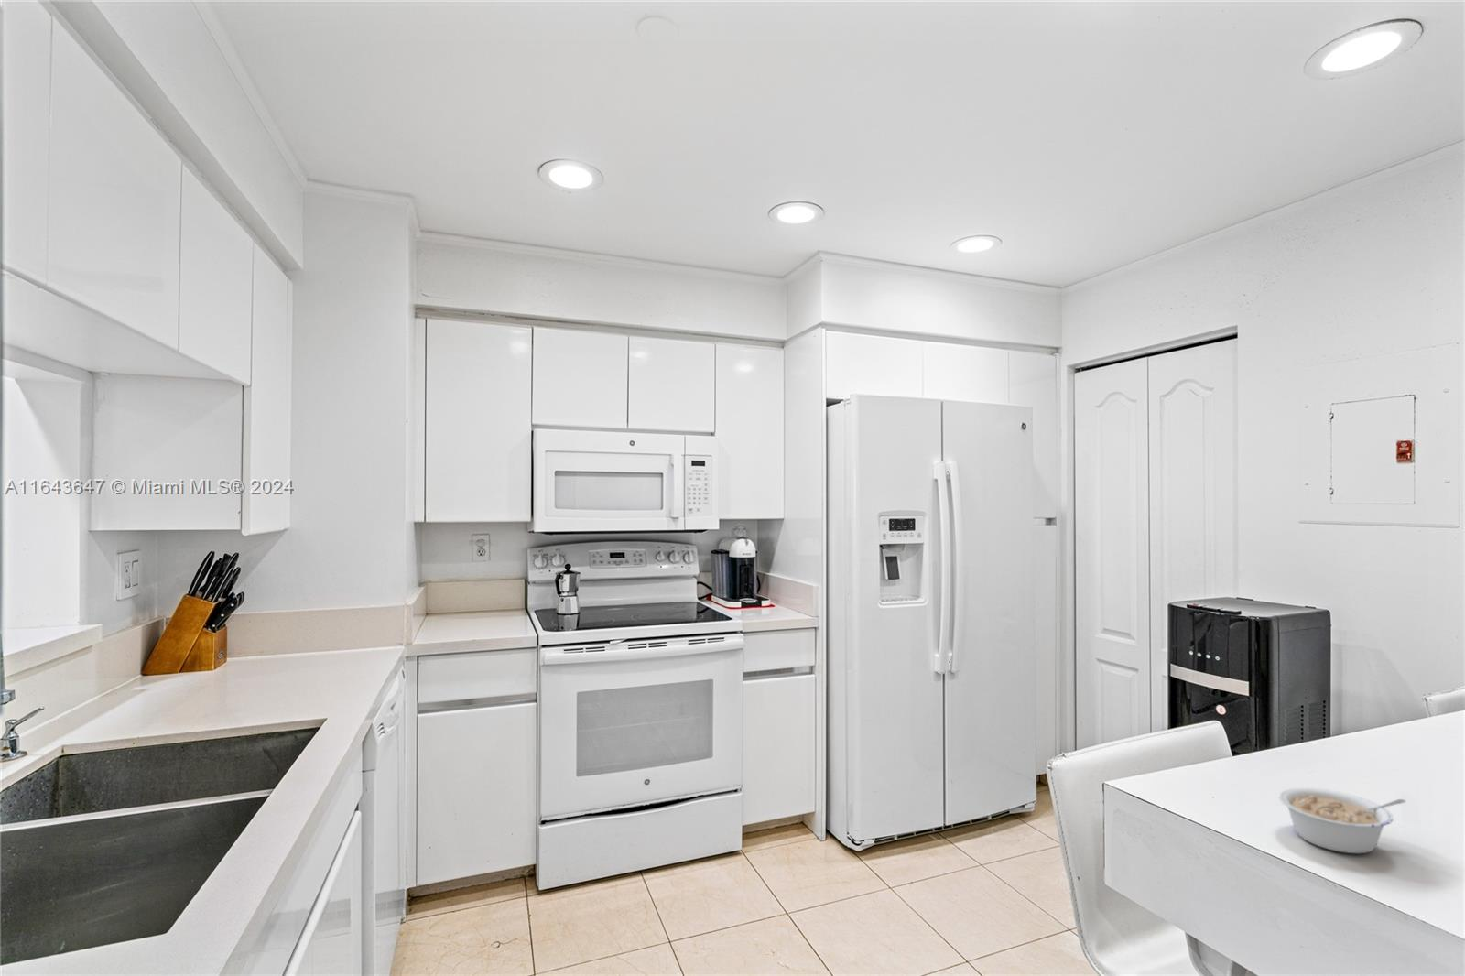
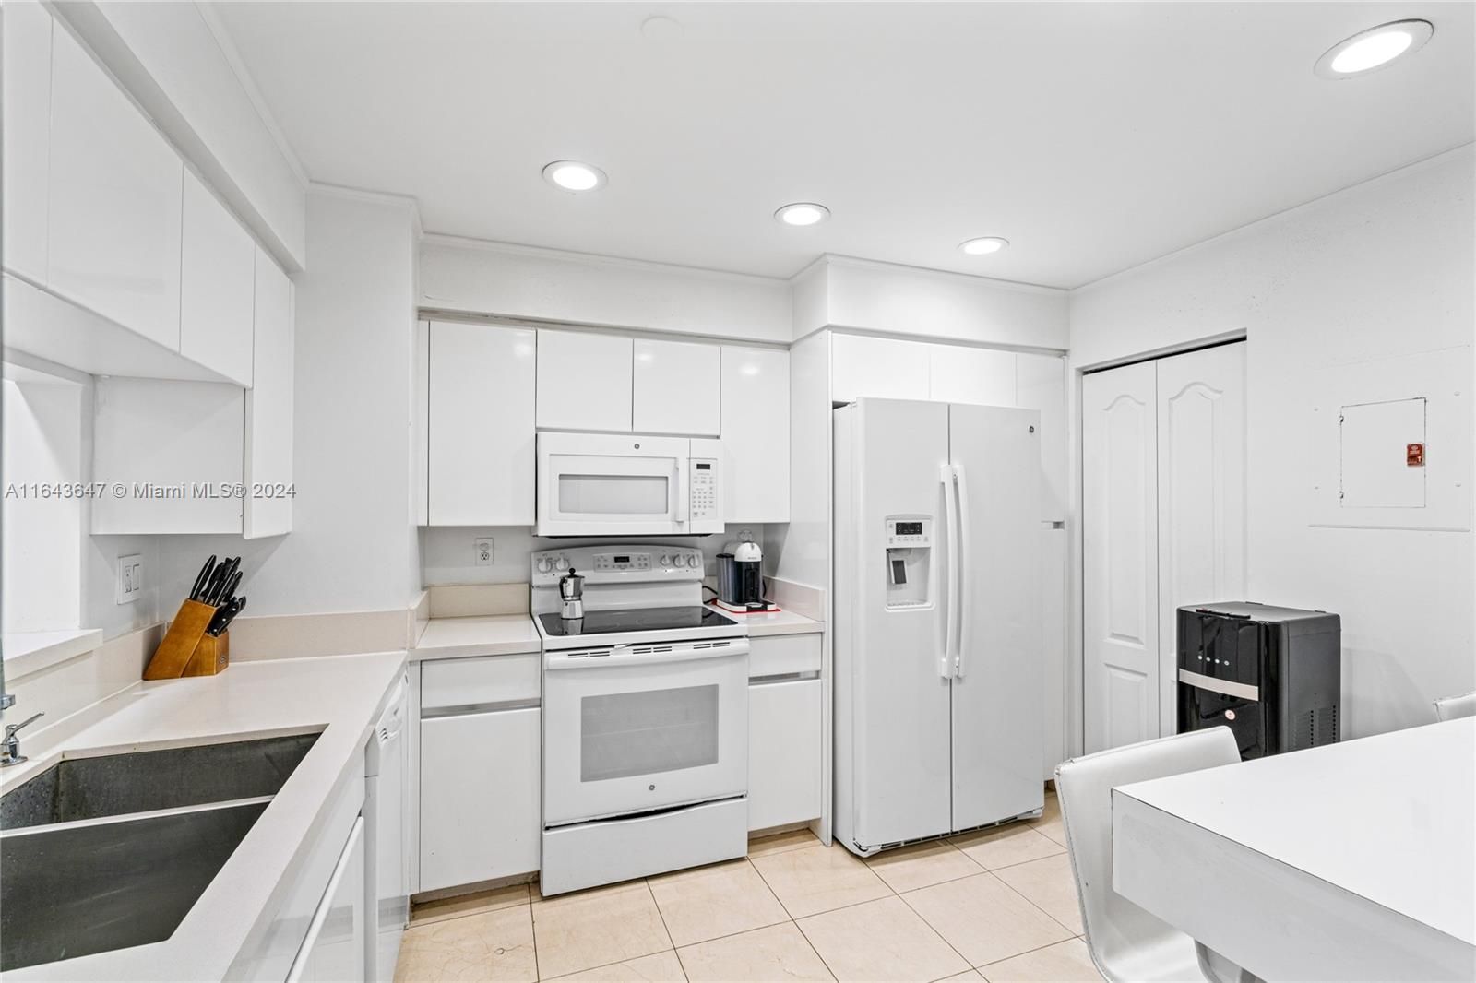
- legume (1335, 818)
